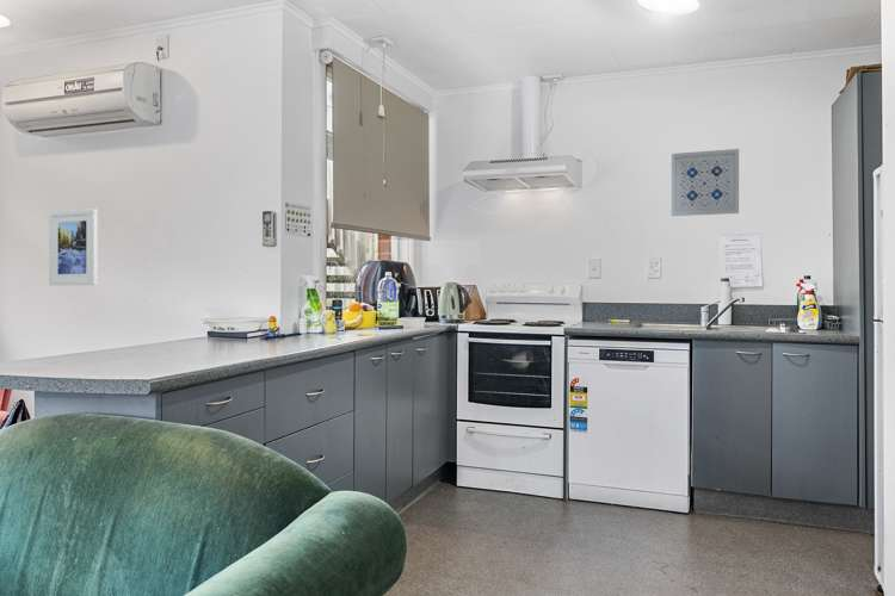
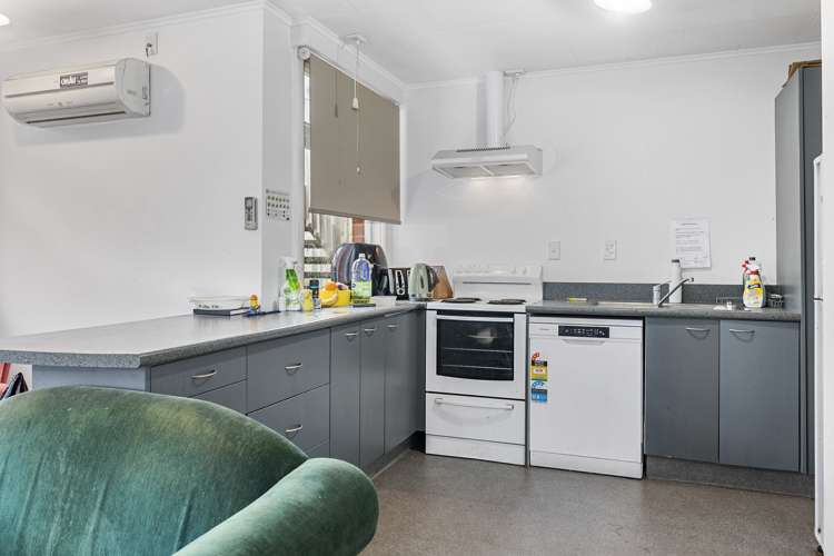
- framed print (73, 247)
- wall art (704, 182)
